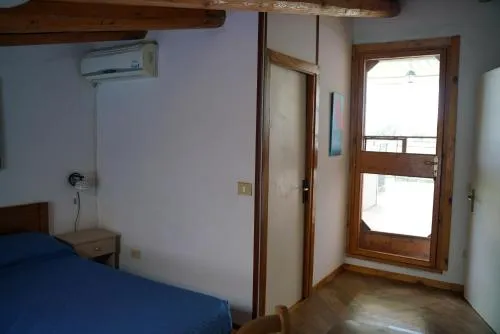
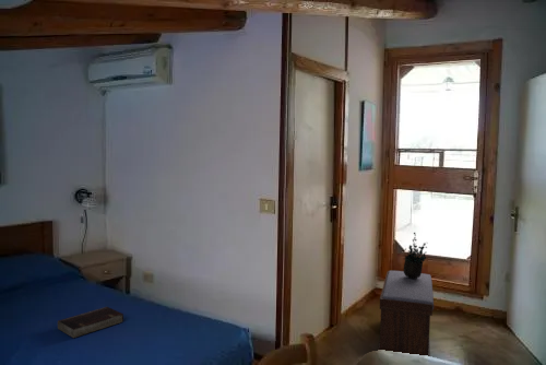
+ bench (406, 311)
+ hardback book (91, 320)
+ potted plant (415, 256)
